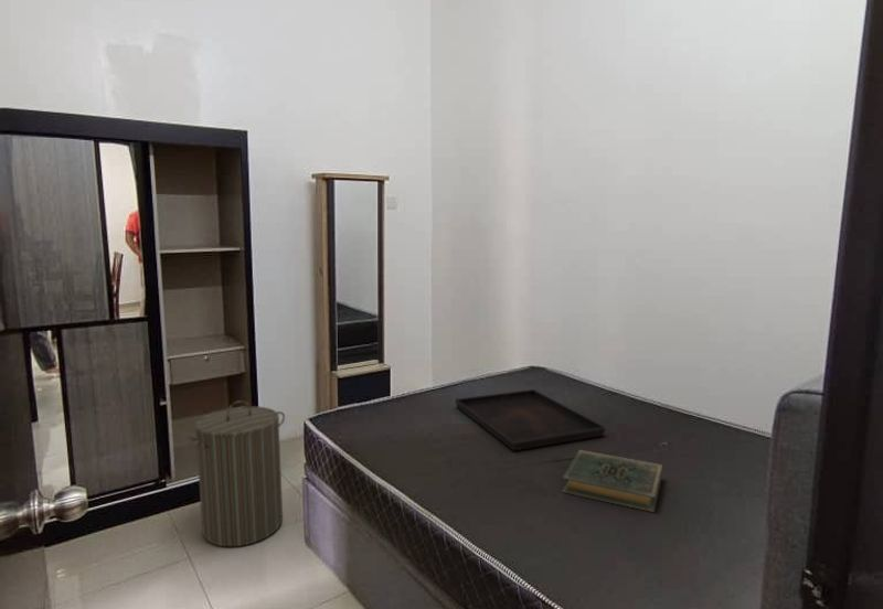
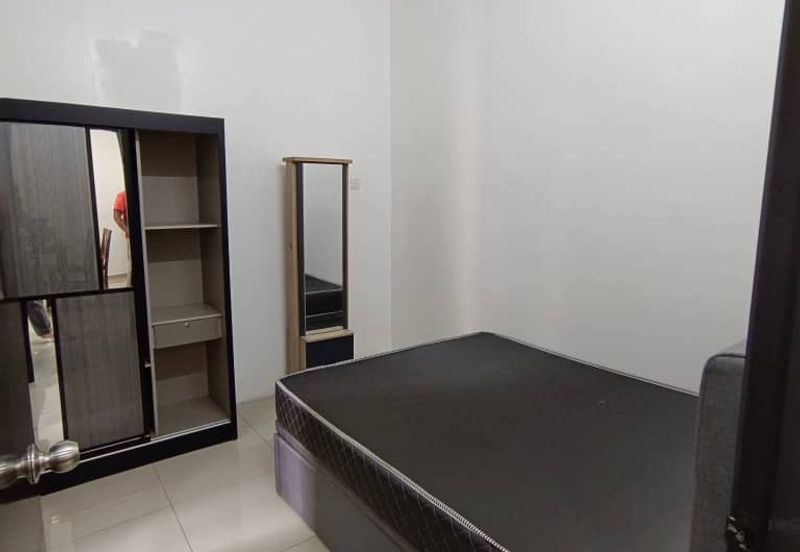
- hardback book (613, 478)
- serving tray (524, 416)
- laundry hamper (240, 464)
